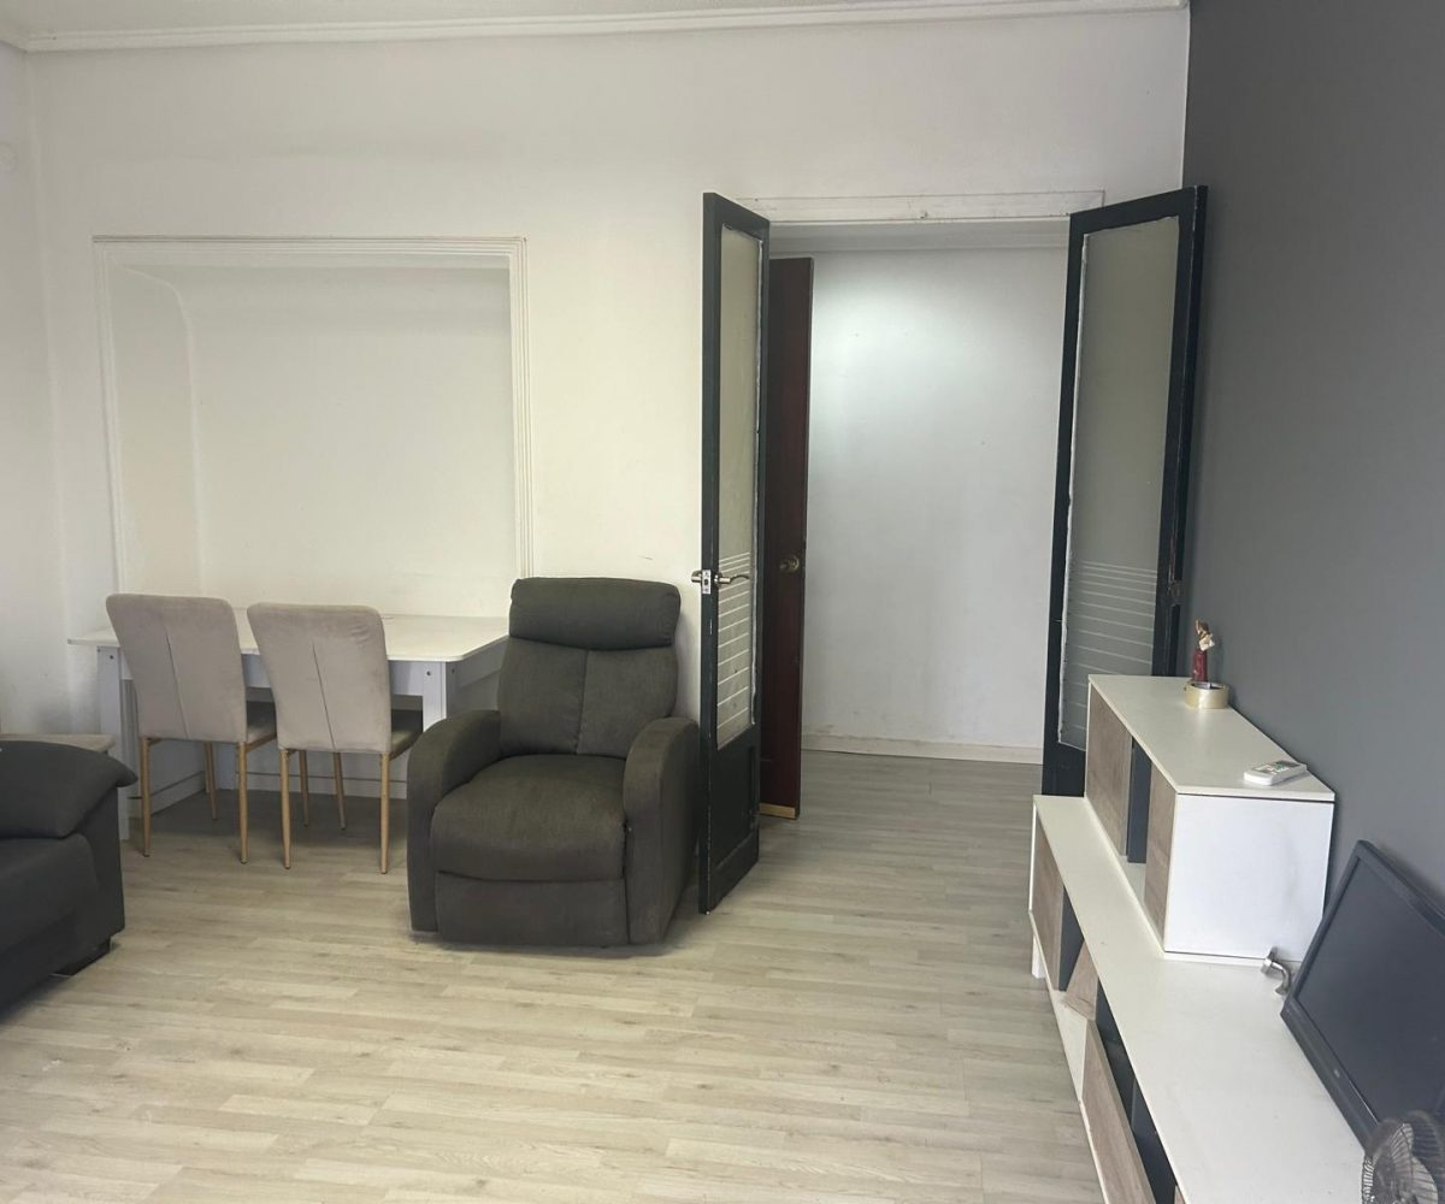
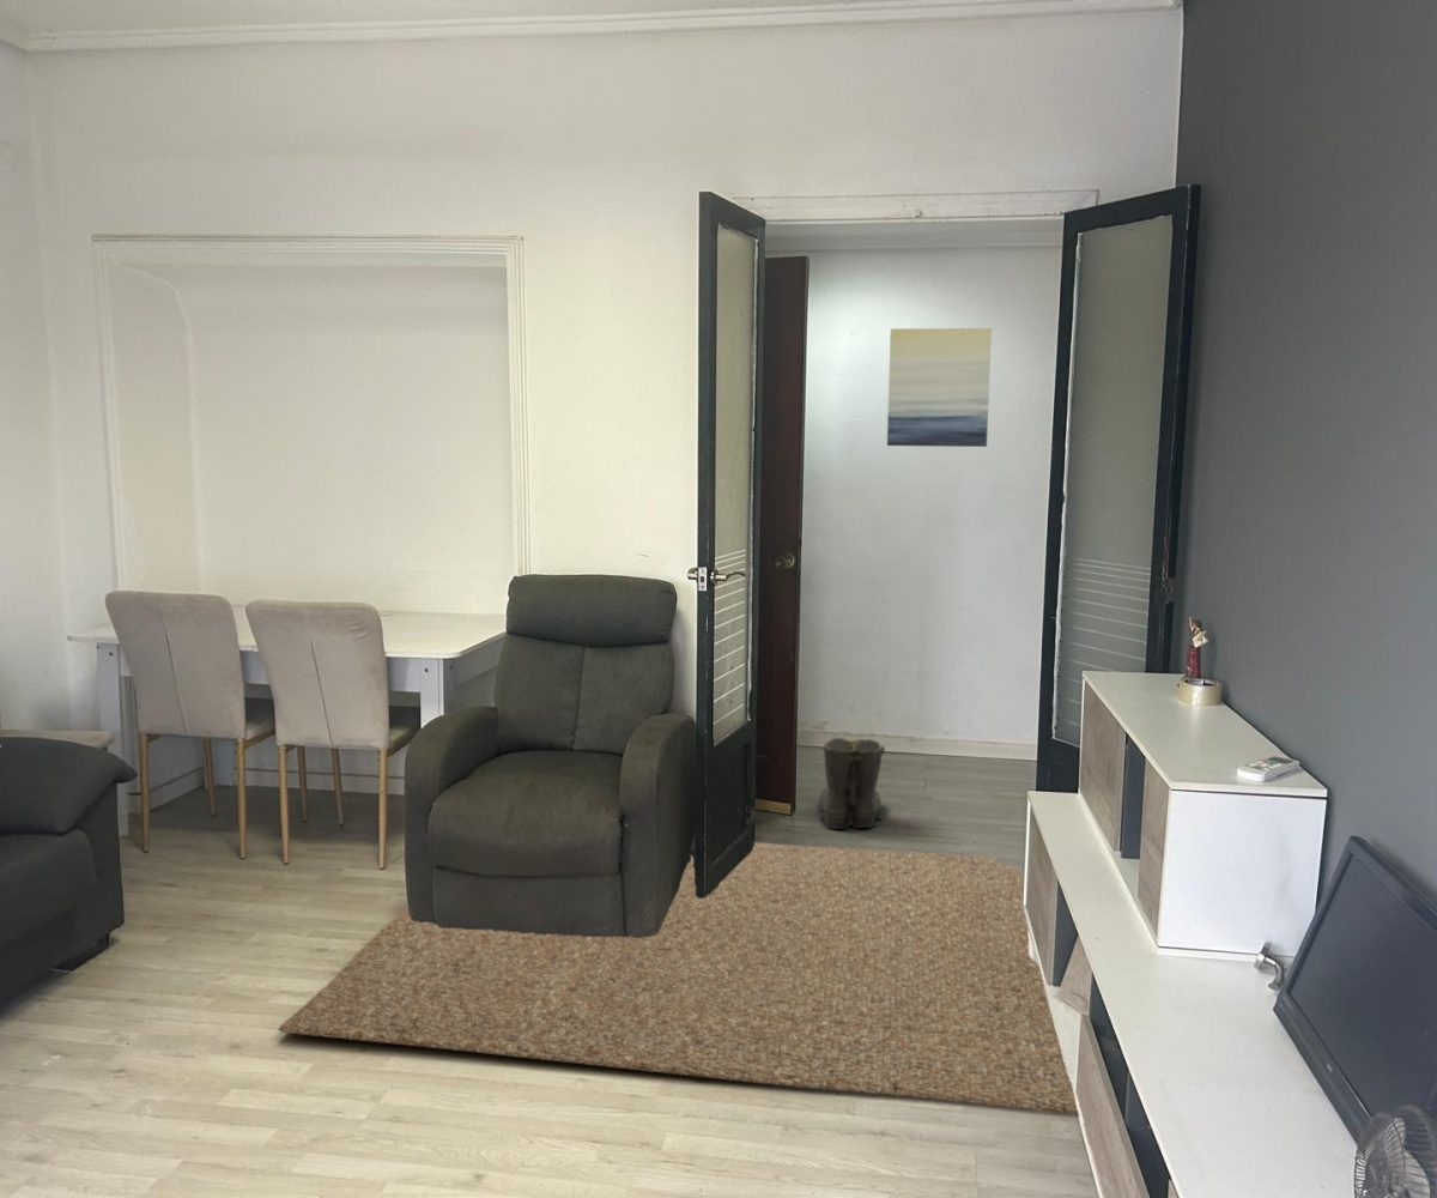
+ rug (754, 933)
+ wall art (938, 387)
+ boots (851, 776)
